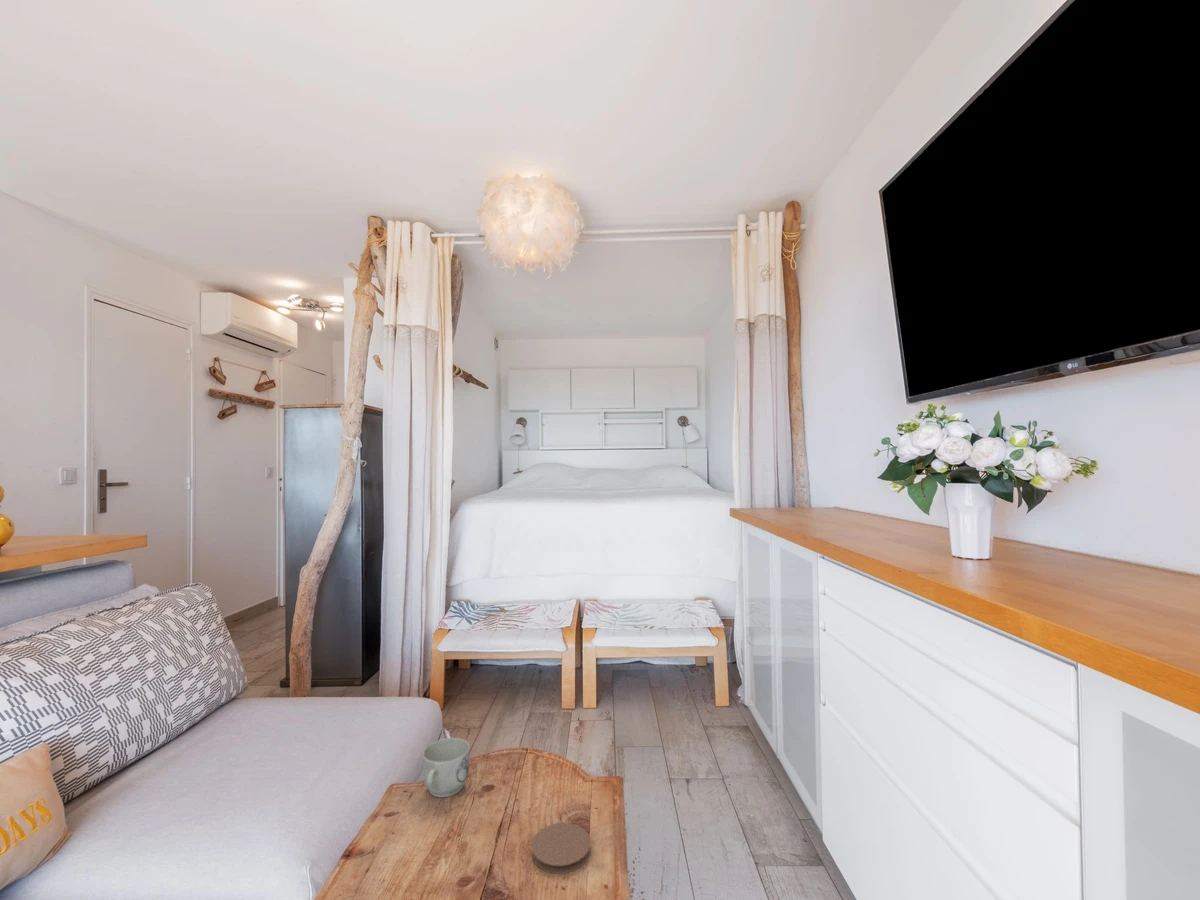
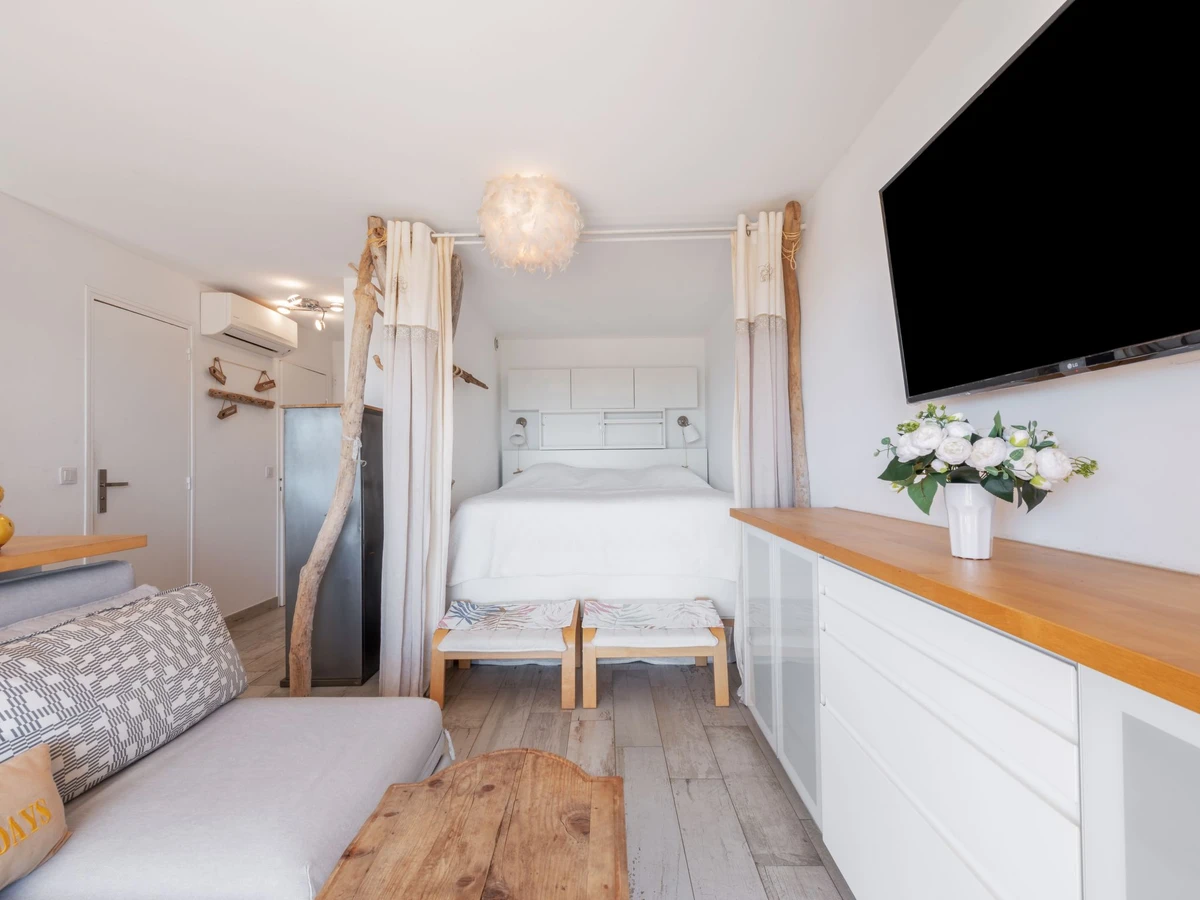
- mug (443, 771)
- coaster (561, 847)
